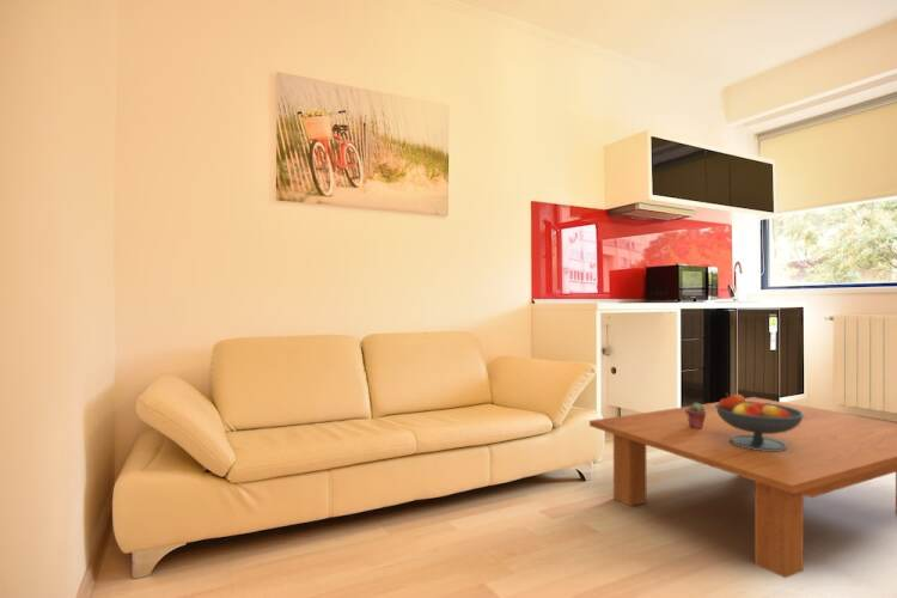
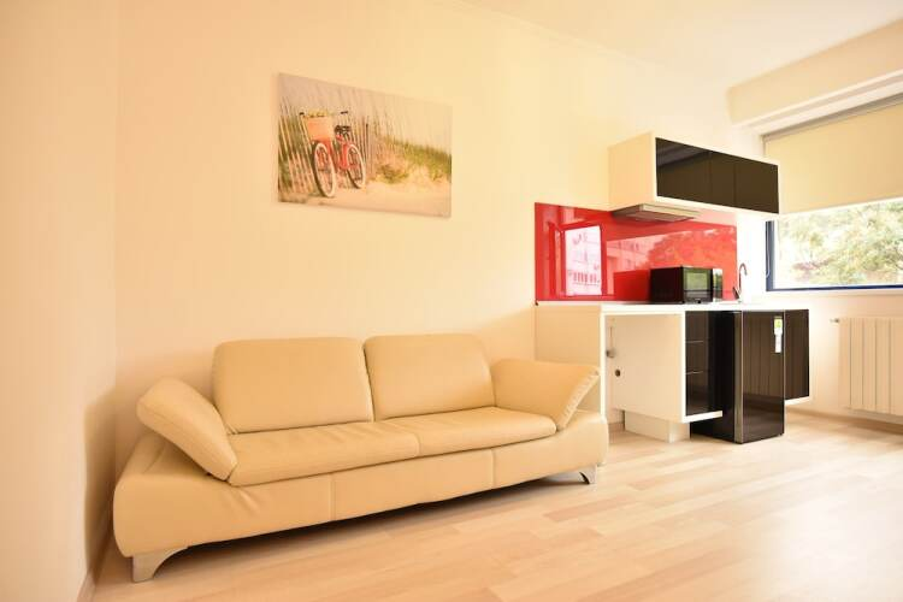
- coffee table (767, 468)
- potted succulent (695, 414)
- fruit bowl (757, 420)
